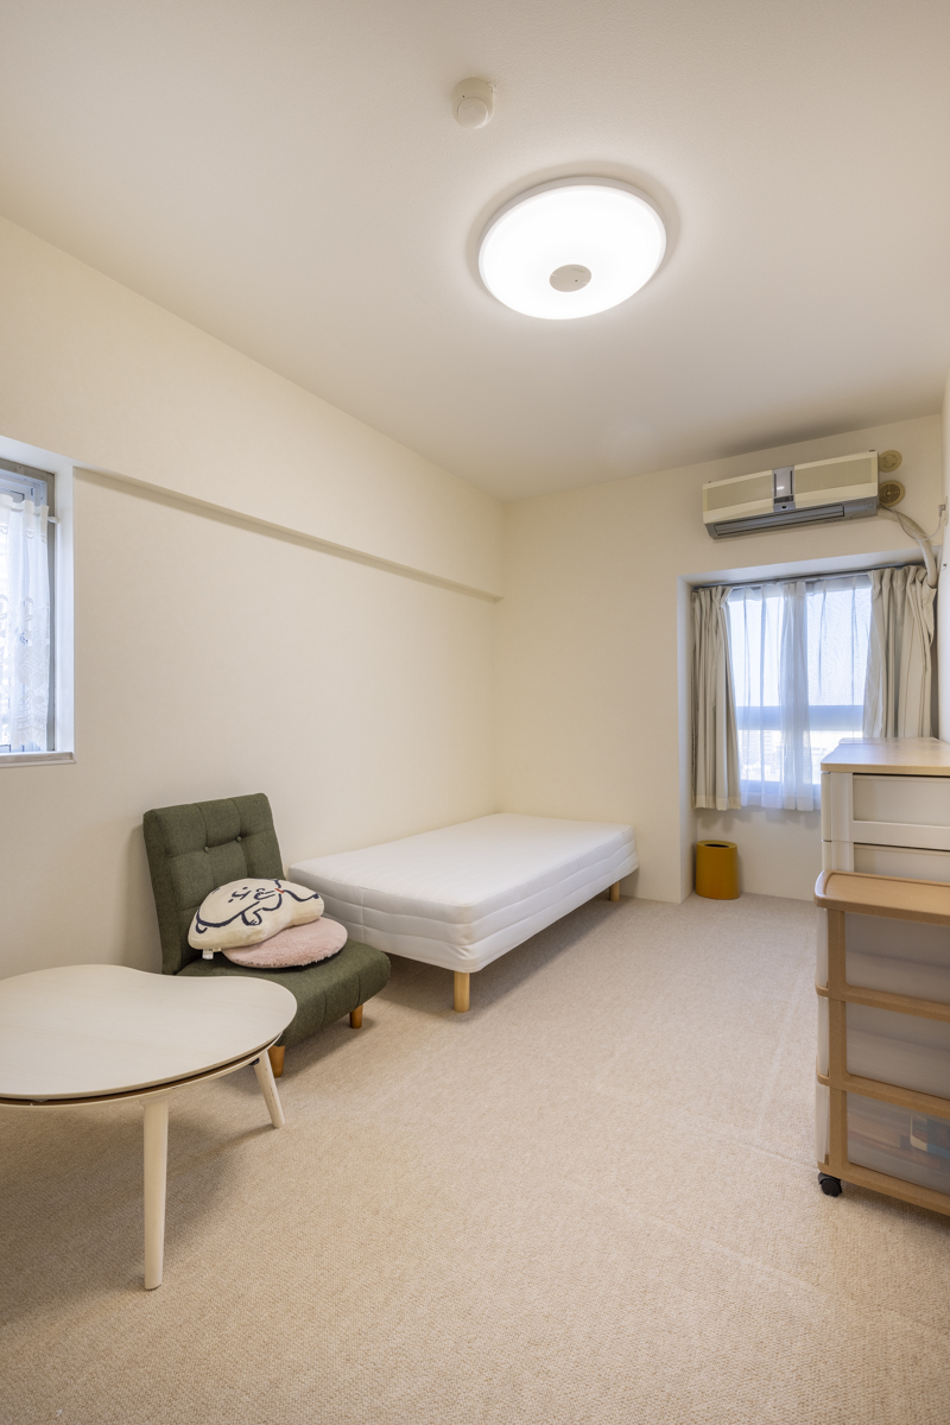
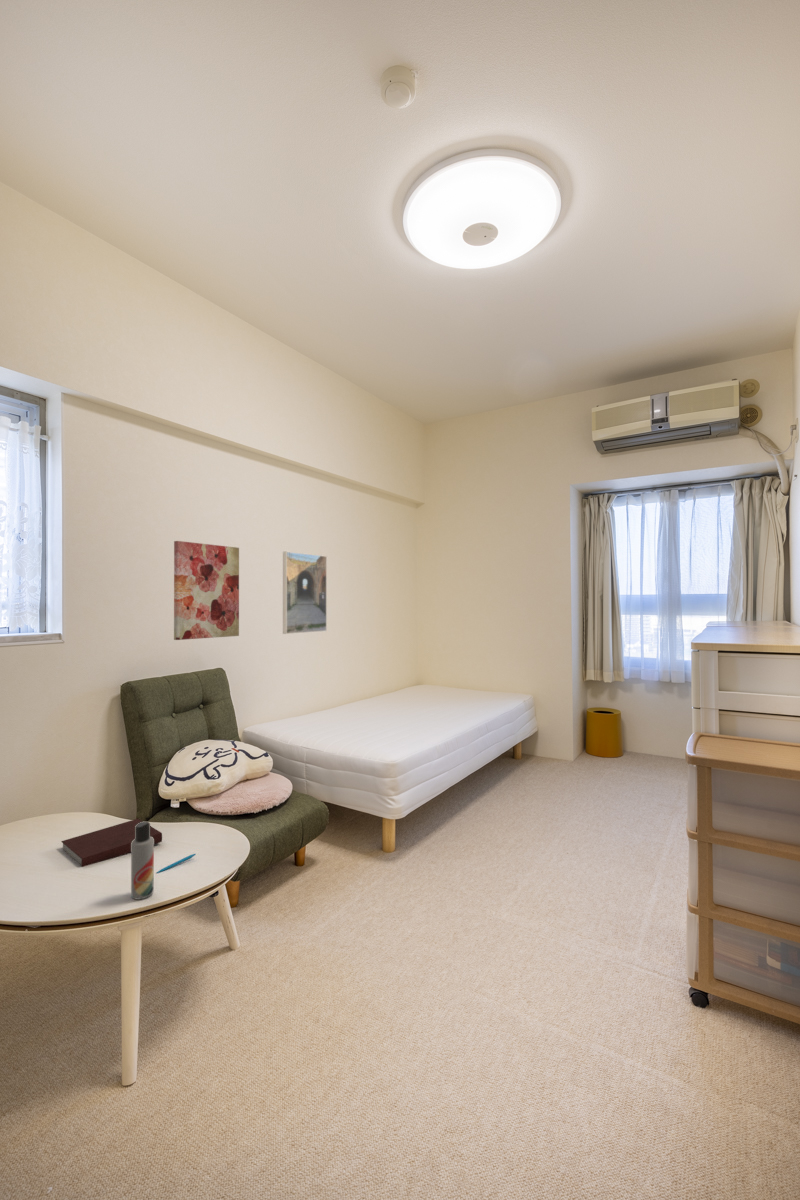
+ lotion bottle (142, 858)
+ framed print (305, 593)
+ notebook (112, 841)
+ wall art (208, 591)
+ pen (176, 863)
